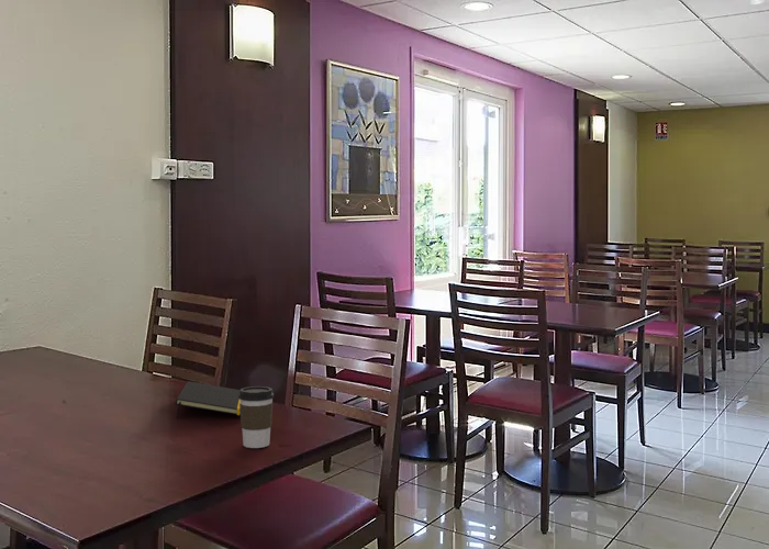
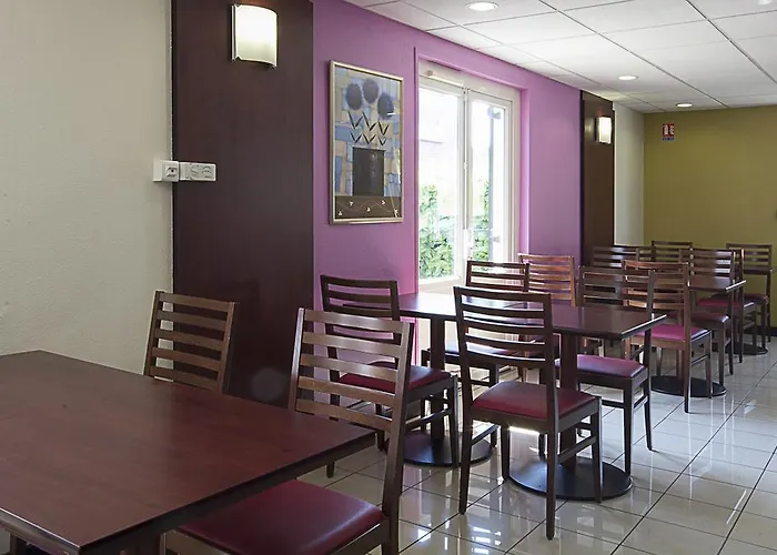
- coffee cup (256, 416)
- notepad (214, 397)
